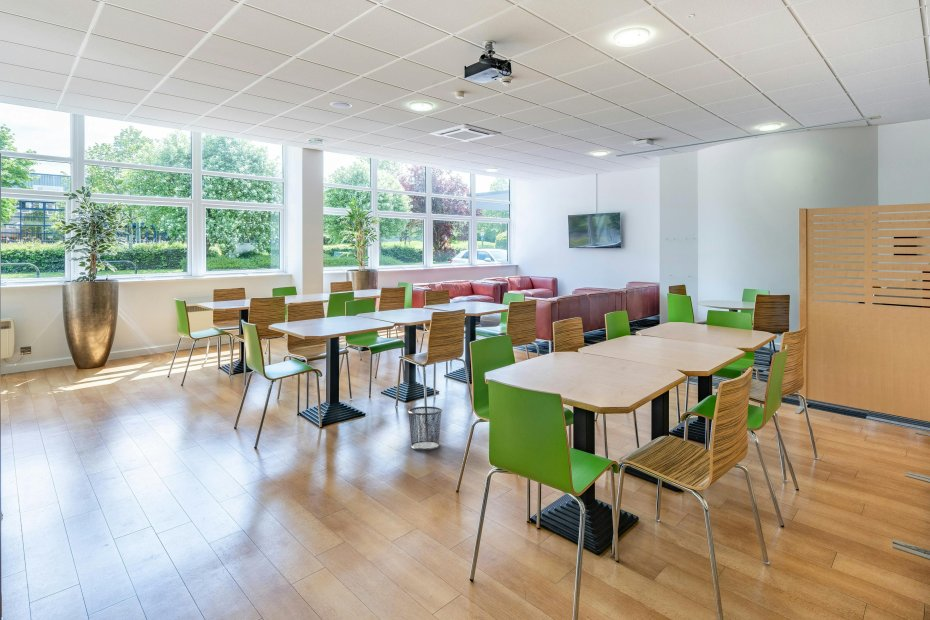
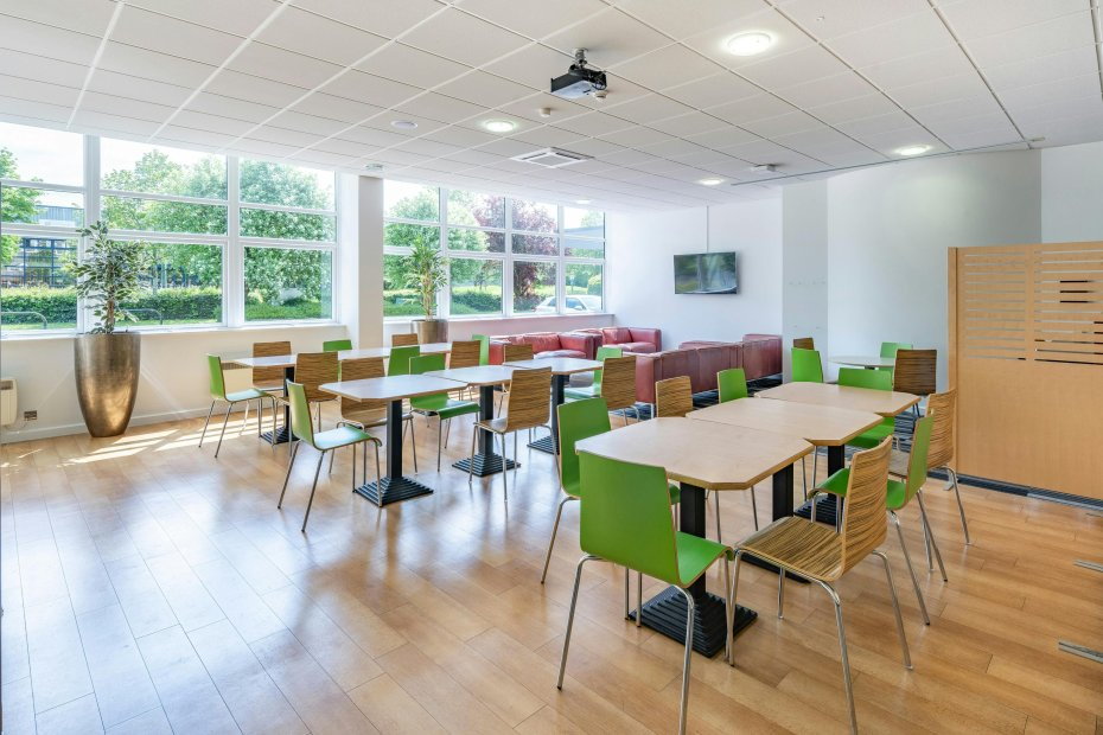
- waste bin (425, 428)
